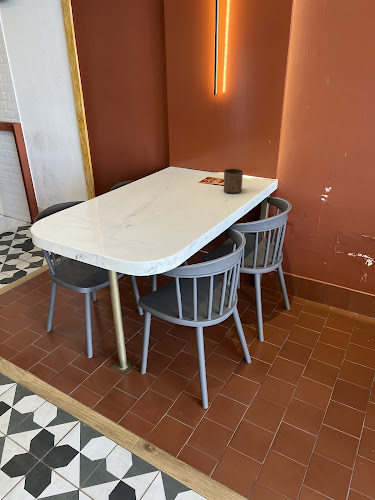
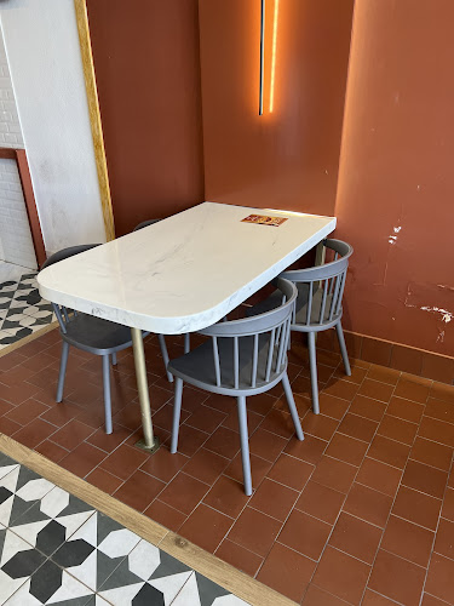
- cup (232, 181)
